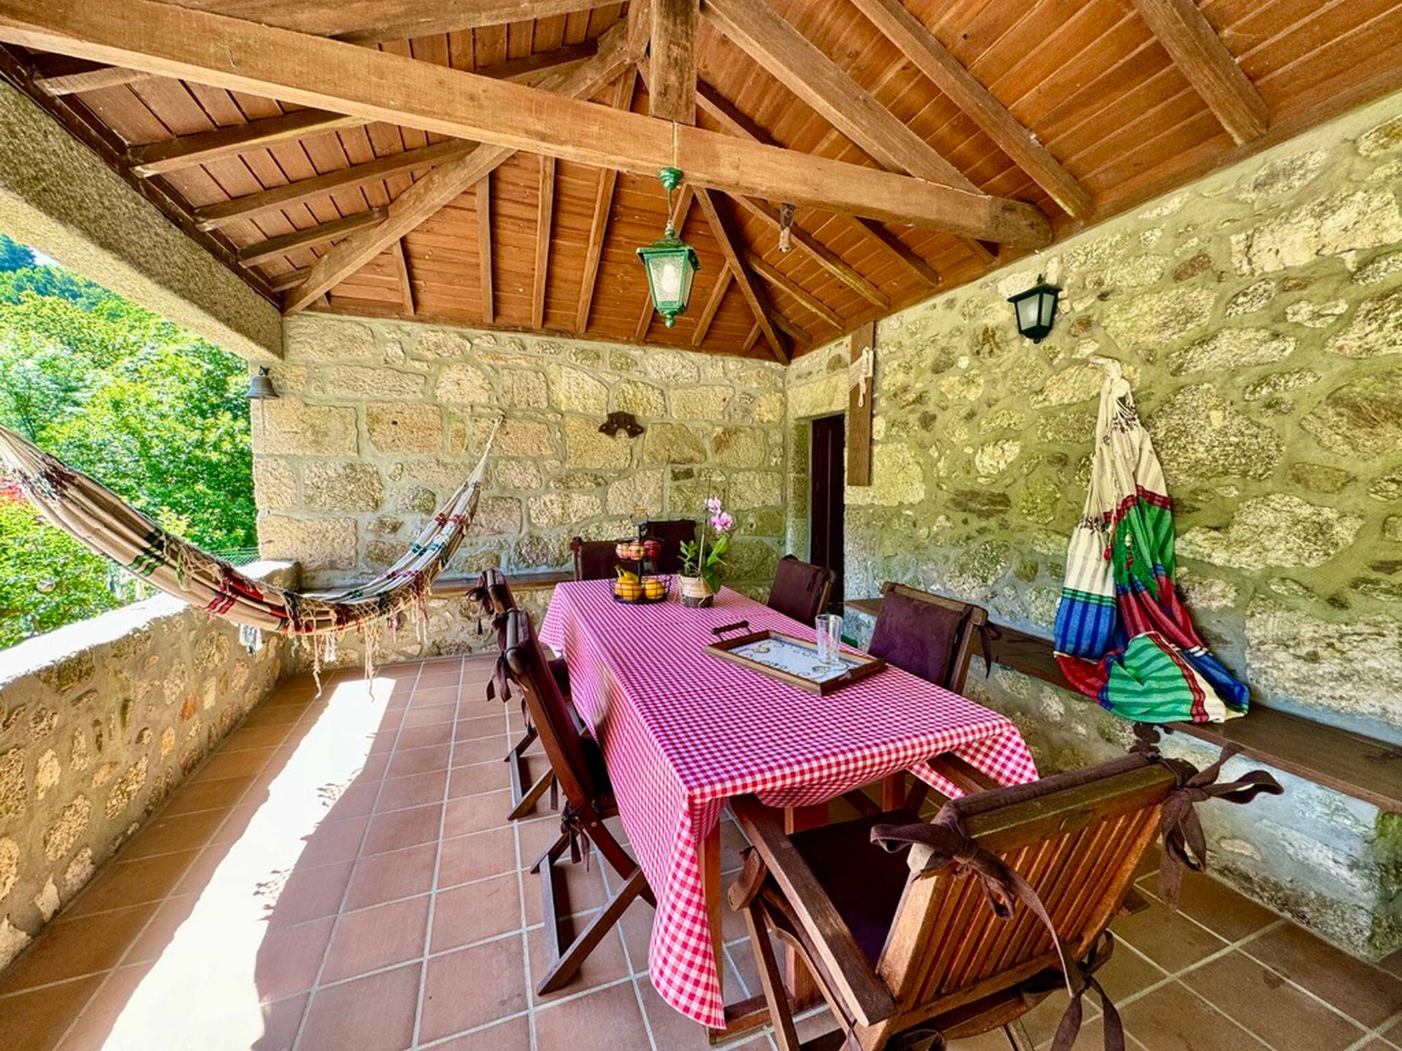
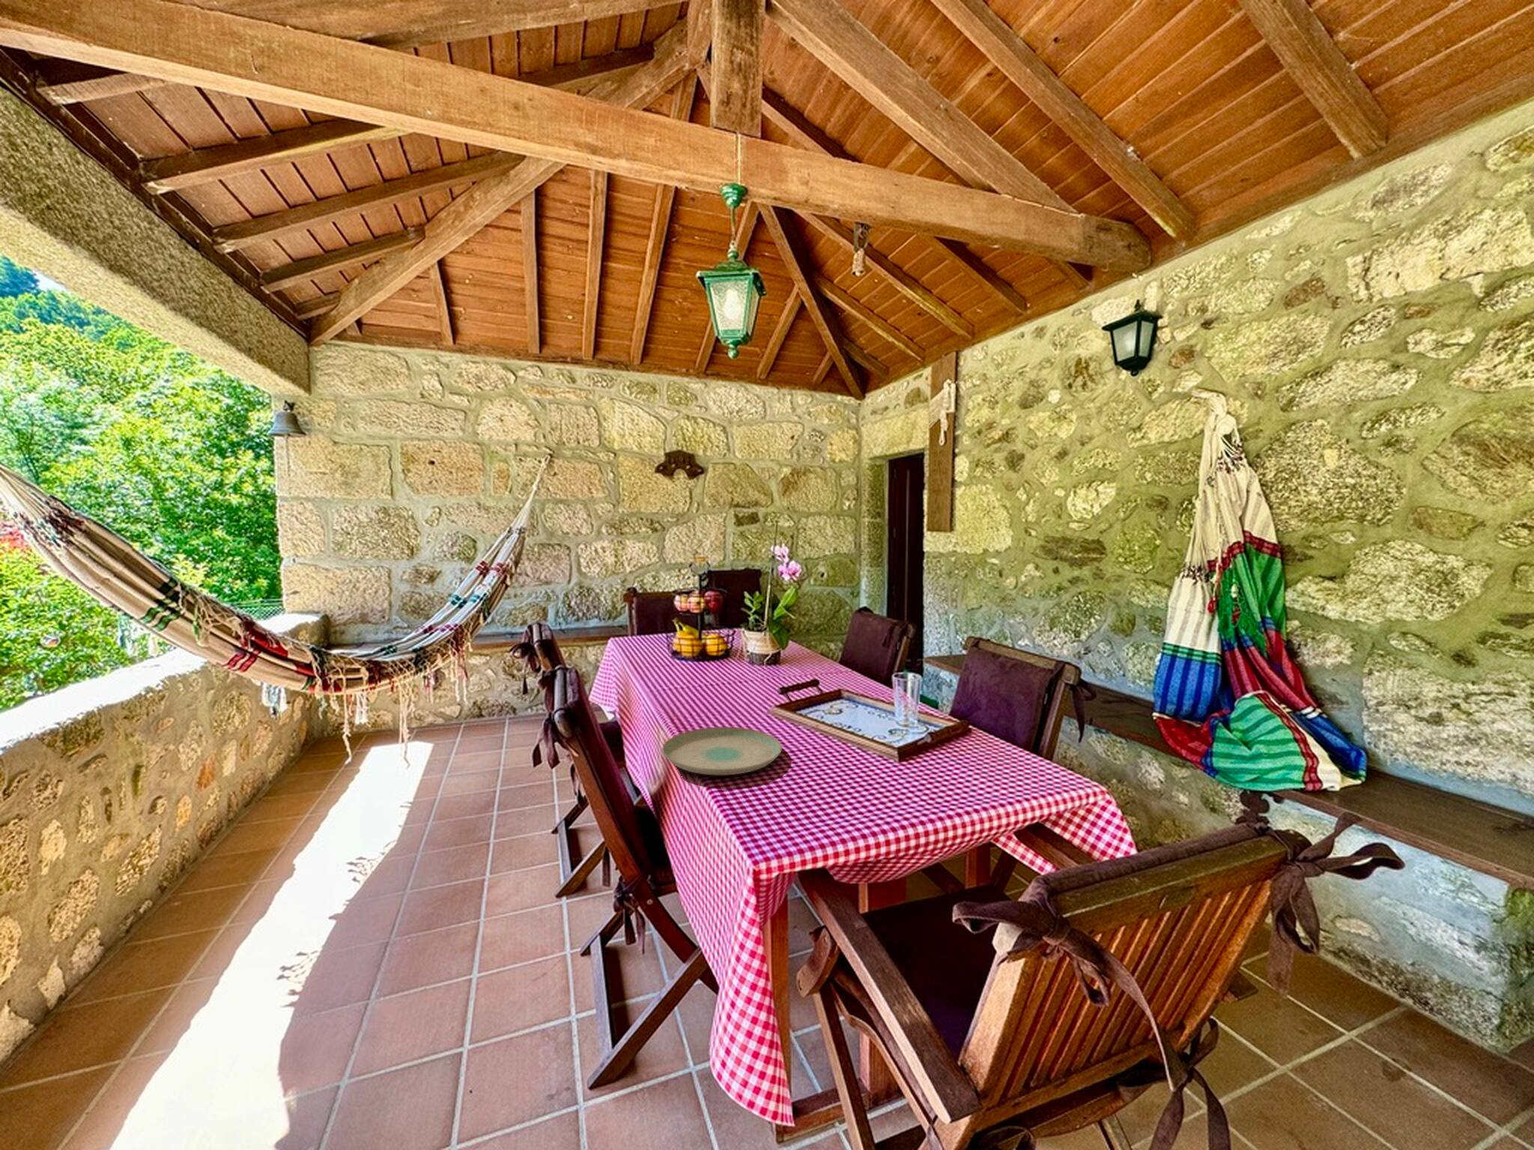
+ plate (722, 750)
